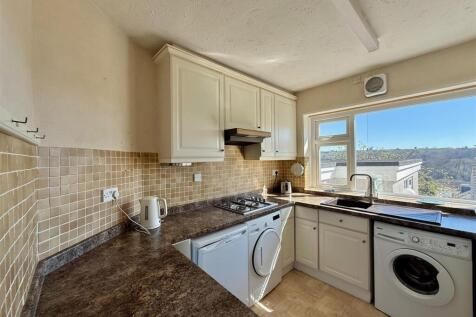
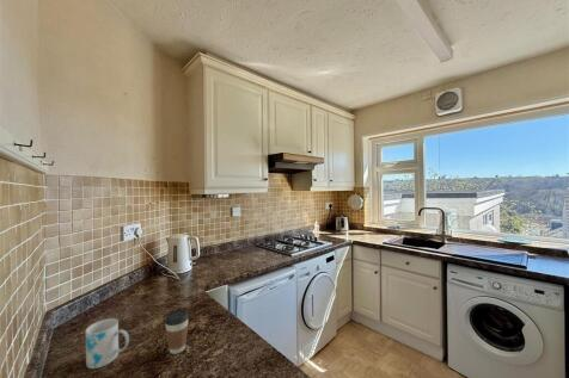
+ mug (109, 342)
+ coffee cup (177, 331)
